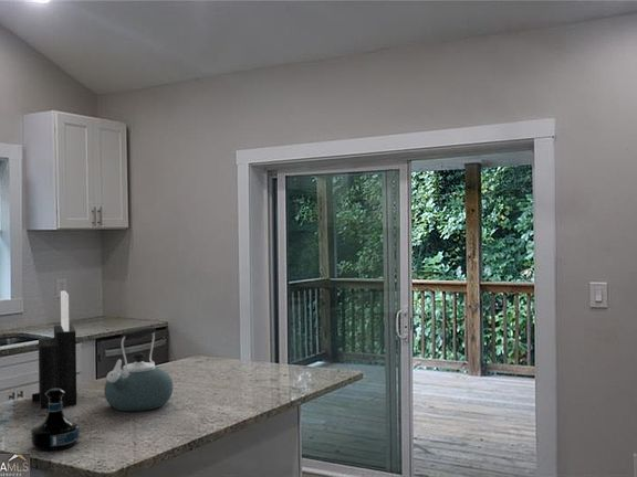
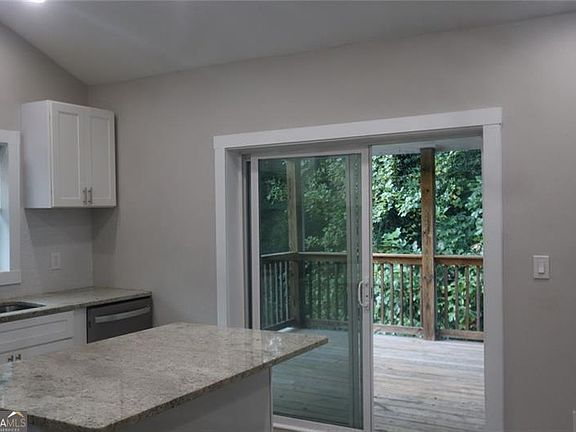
- tequila bottle (55, 416)
- kettle (135, 368)
- knife block (52, 347)
